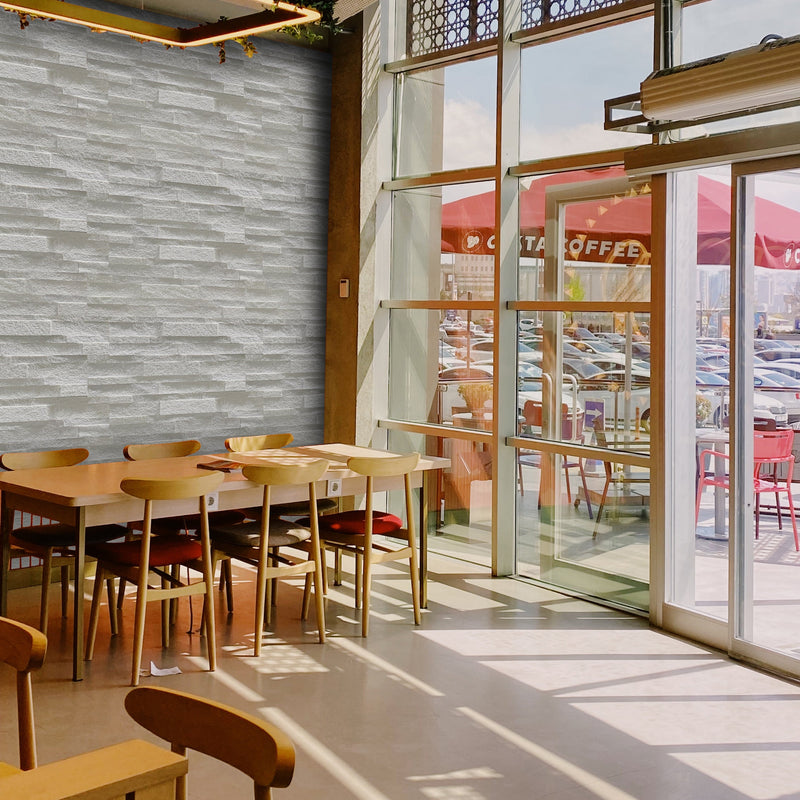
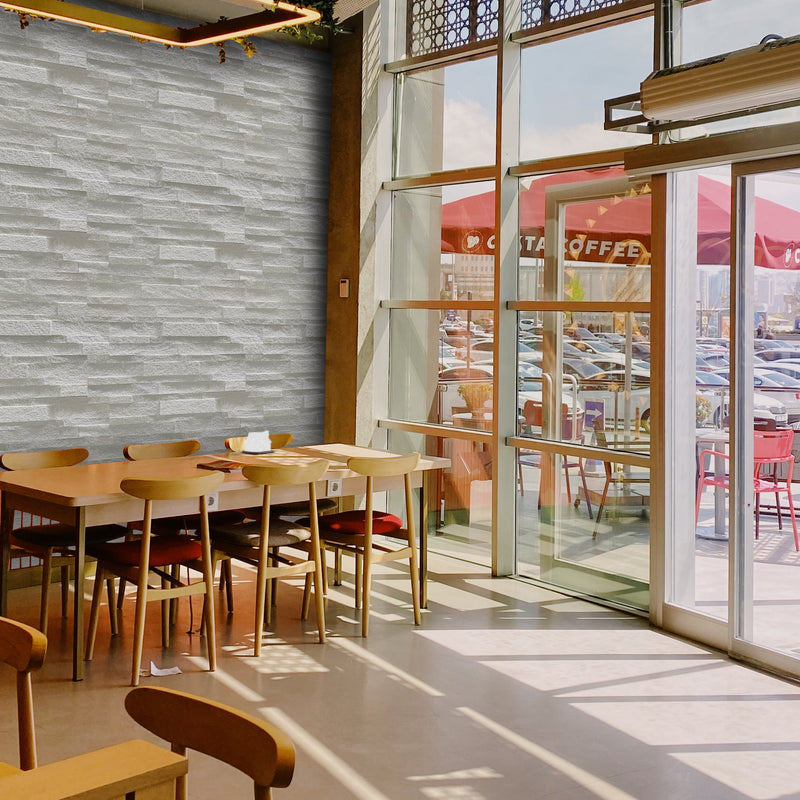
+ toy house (258, 441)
